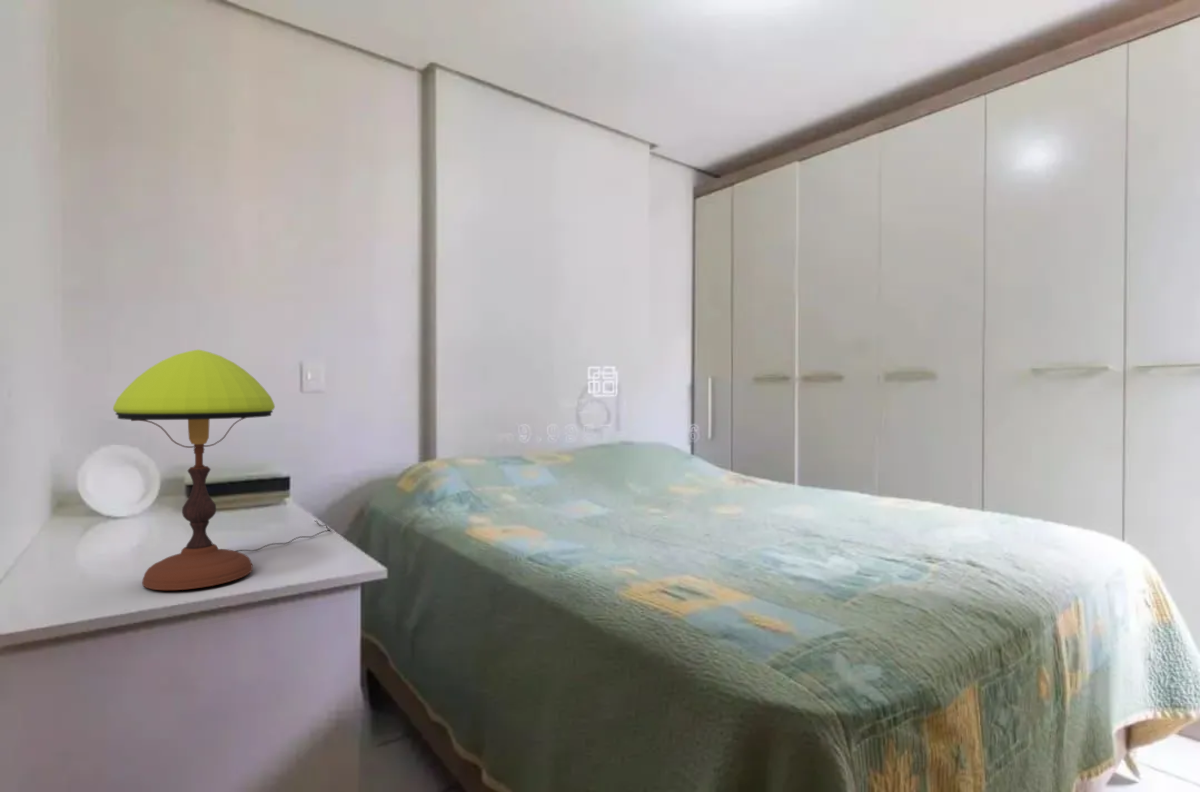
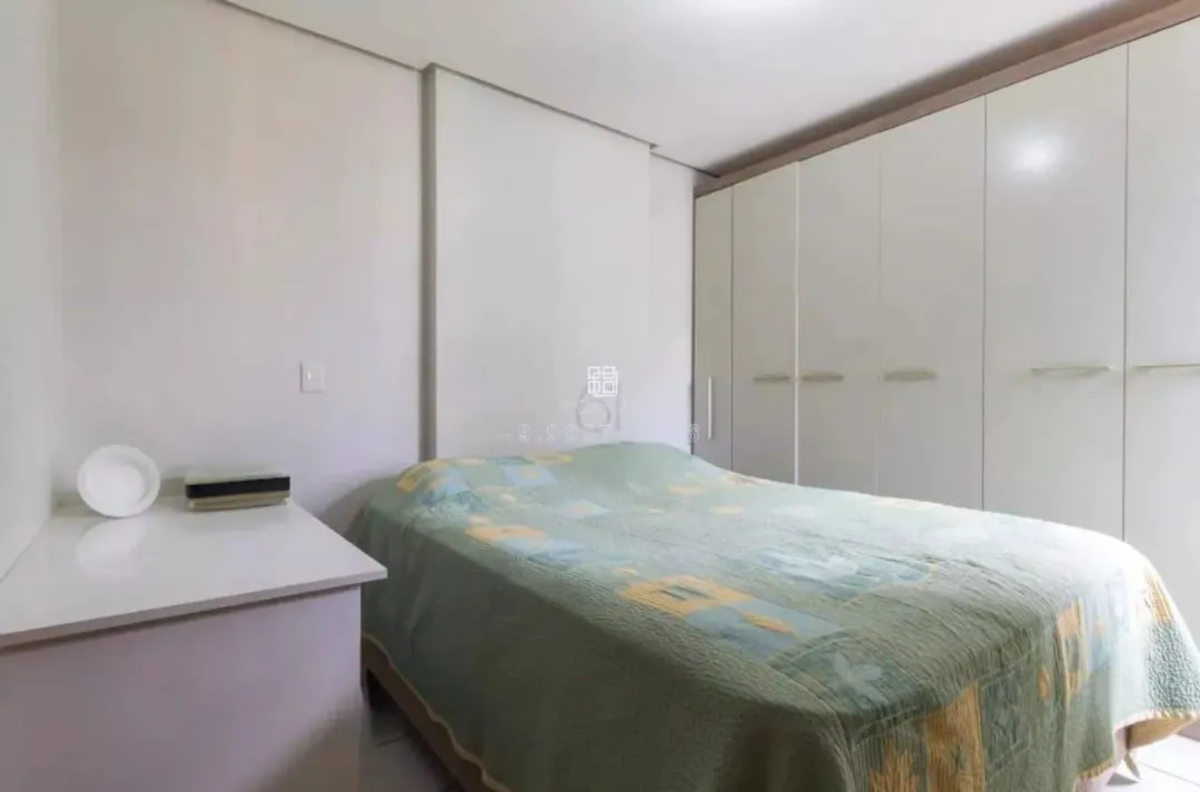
- table lamp (224, 437)
